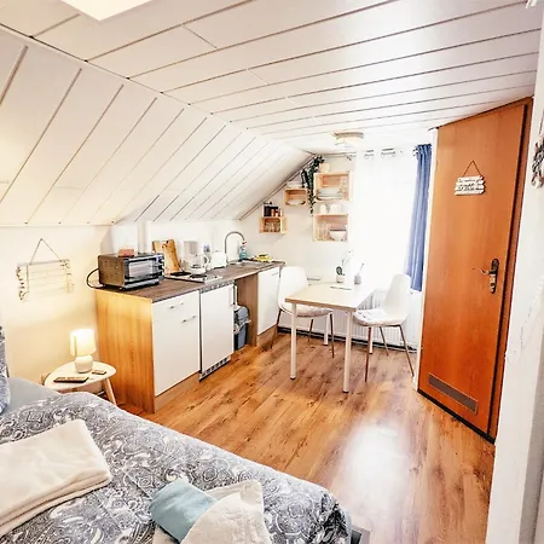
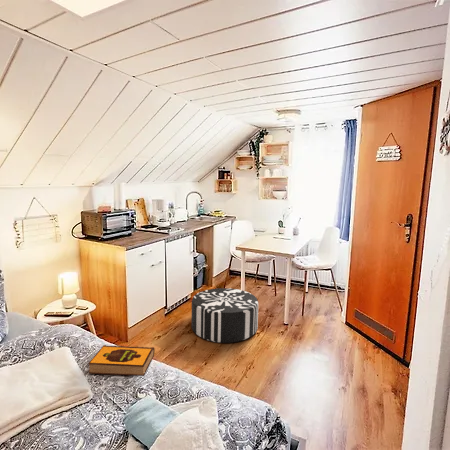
+ hardback book (123, 358)
+ pouf (224, 313)
